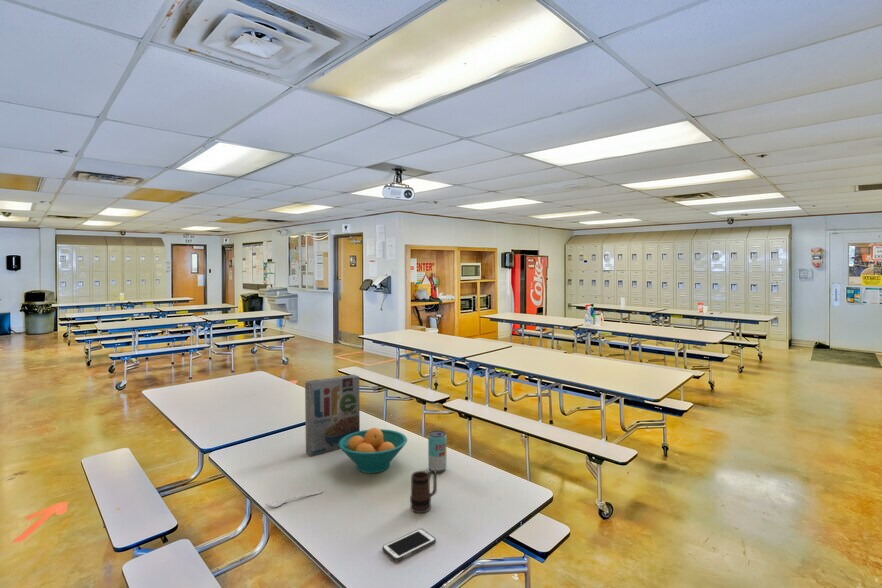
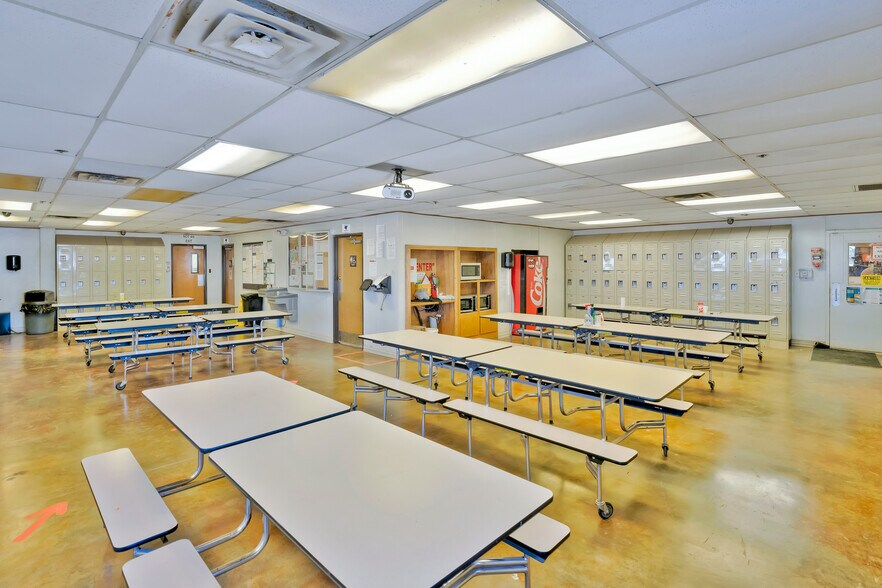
- mug (424, 489)
- cell phone (409, 544)
- fruit bowl (373, 447)
- cereal box (333, 413)
- beverage can (437, 451)
- spoon (294, 497)
